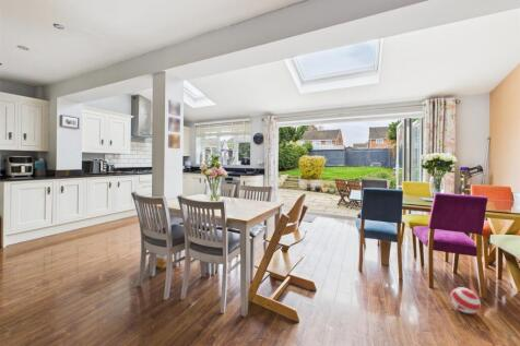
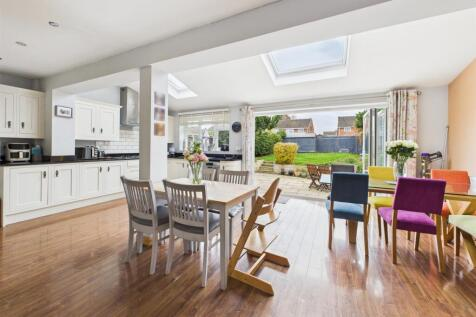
- ball (464, 299)
